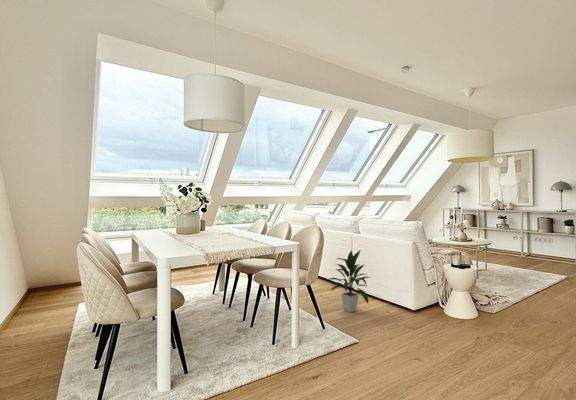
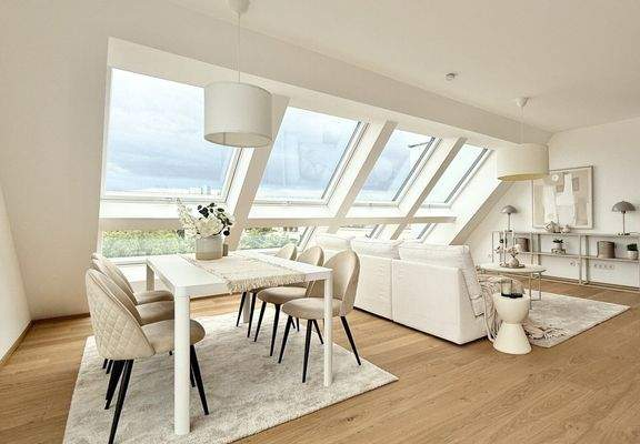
- indoor plant (350, 280)
